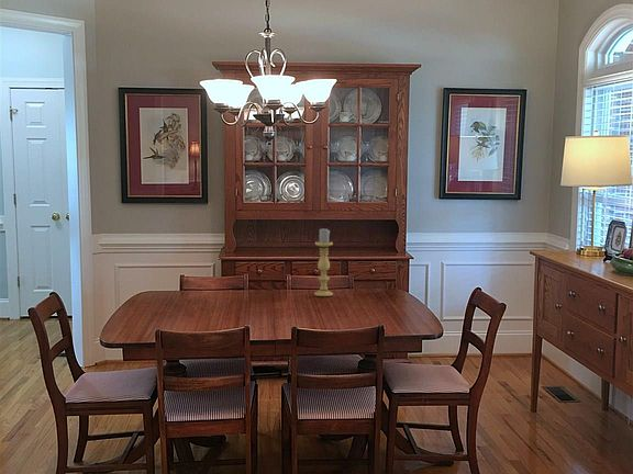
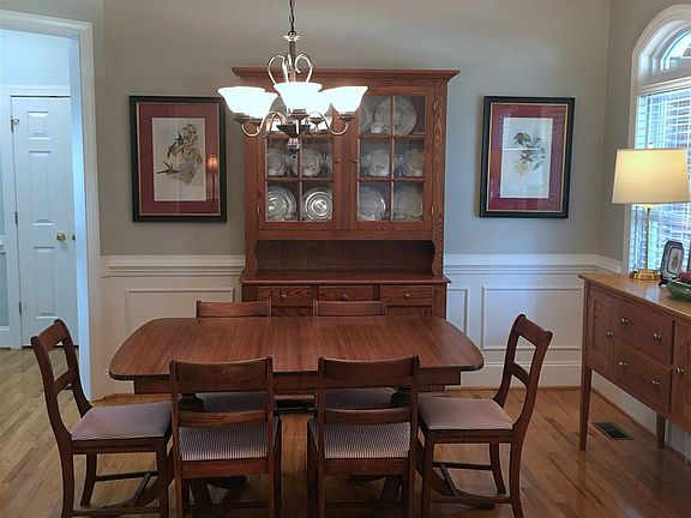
- candle holder (323, 261)
